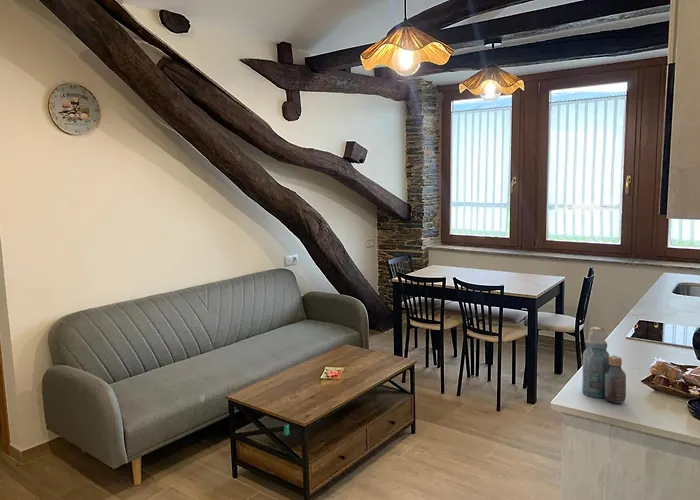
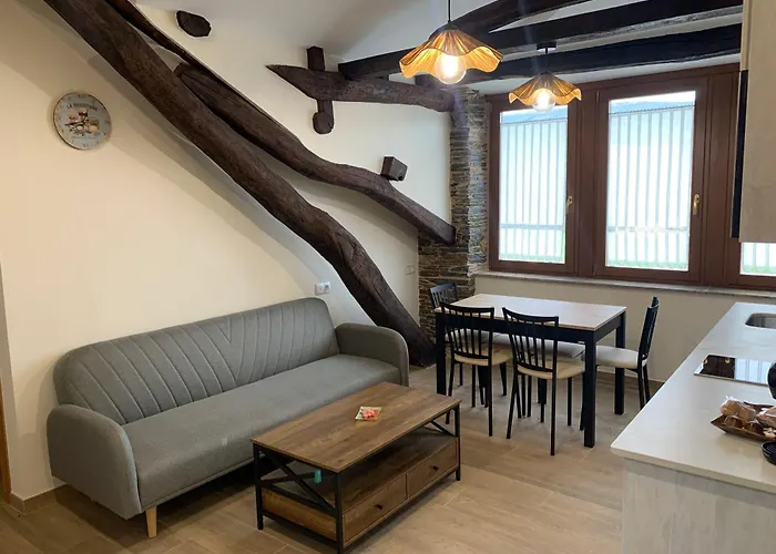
- bottle (604, 362)
